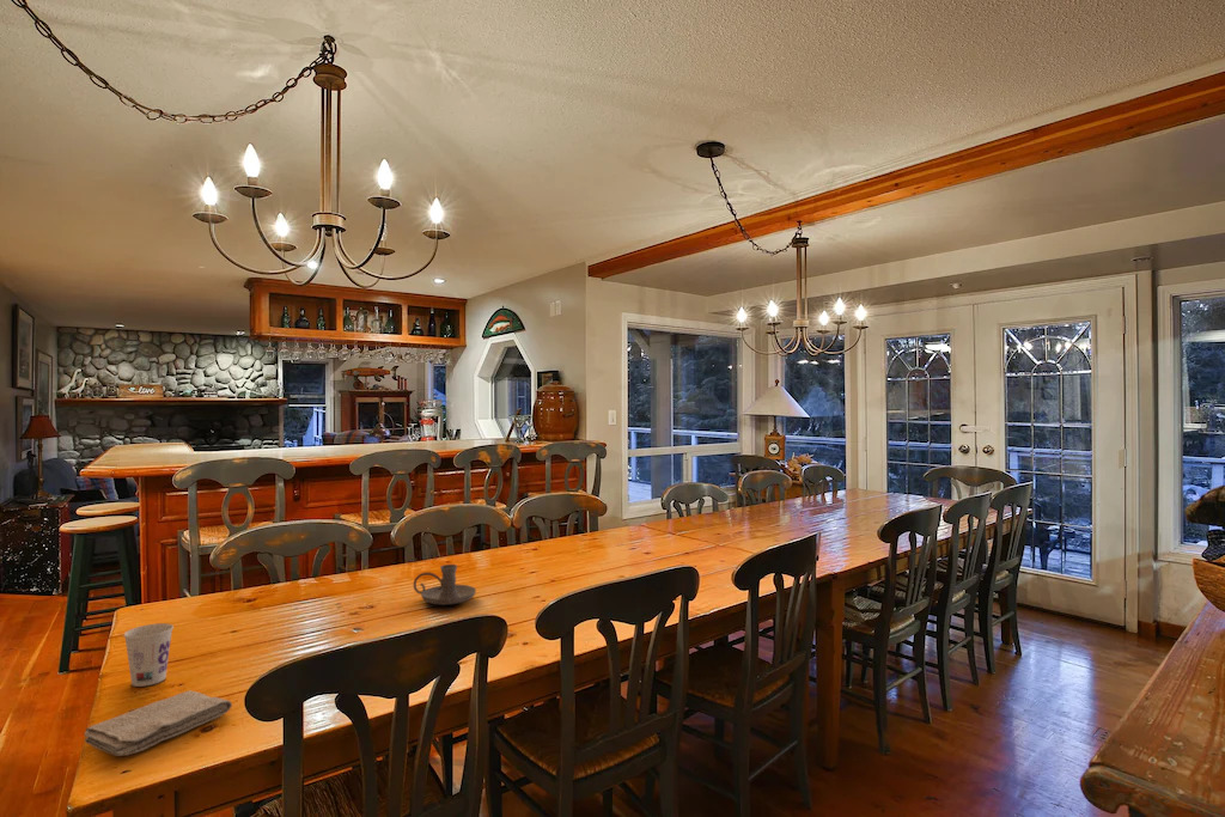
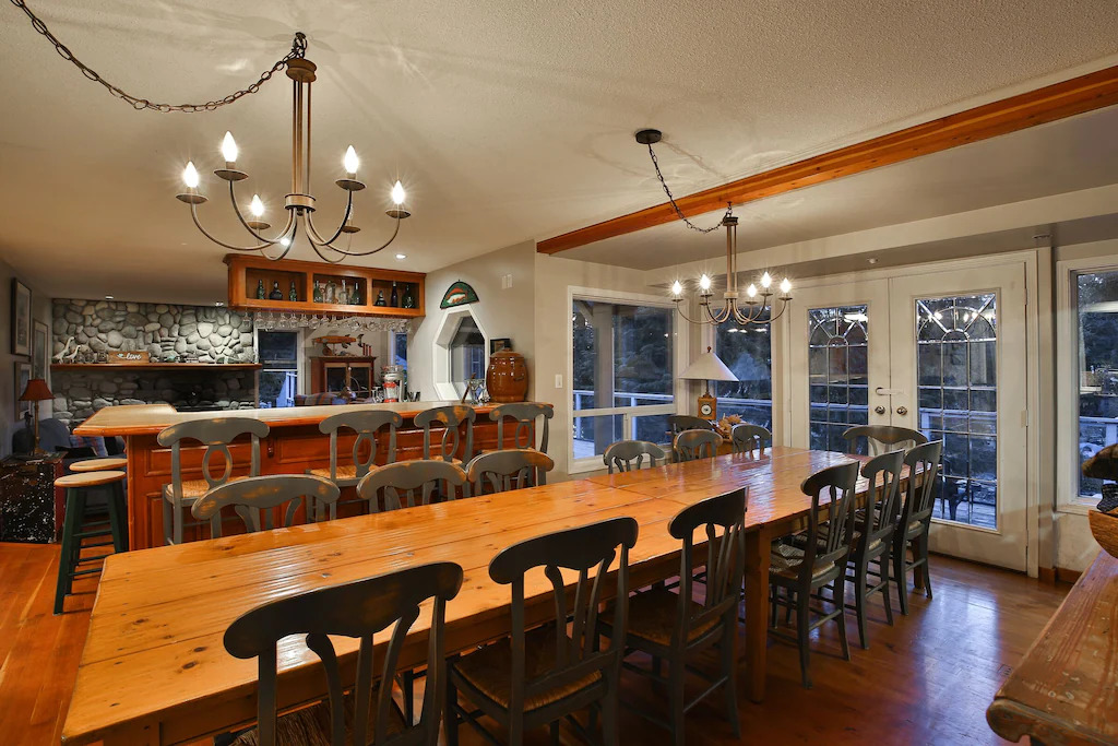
- cup (148, 654)
- washcloth (159, 719)
- candle holder (443, 583)
